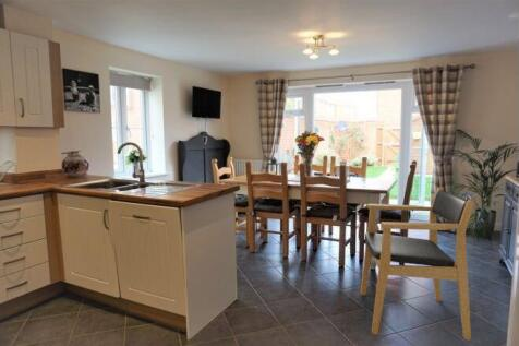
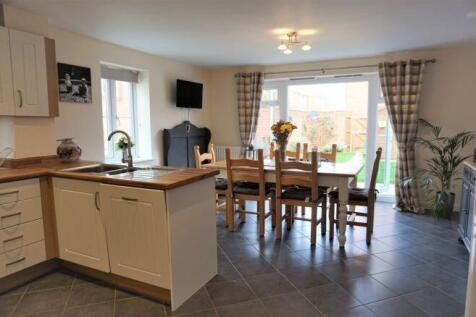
- armchair (411, 254)
